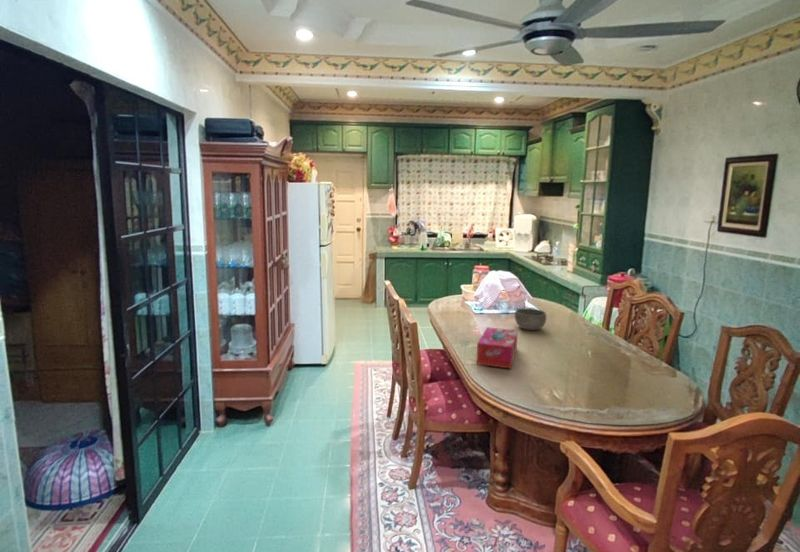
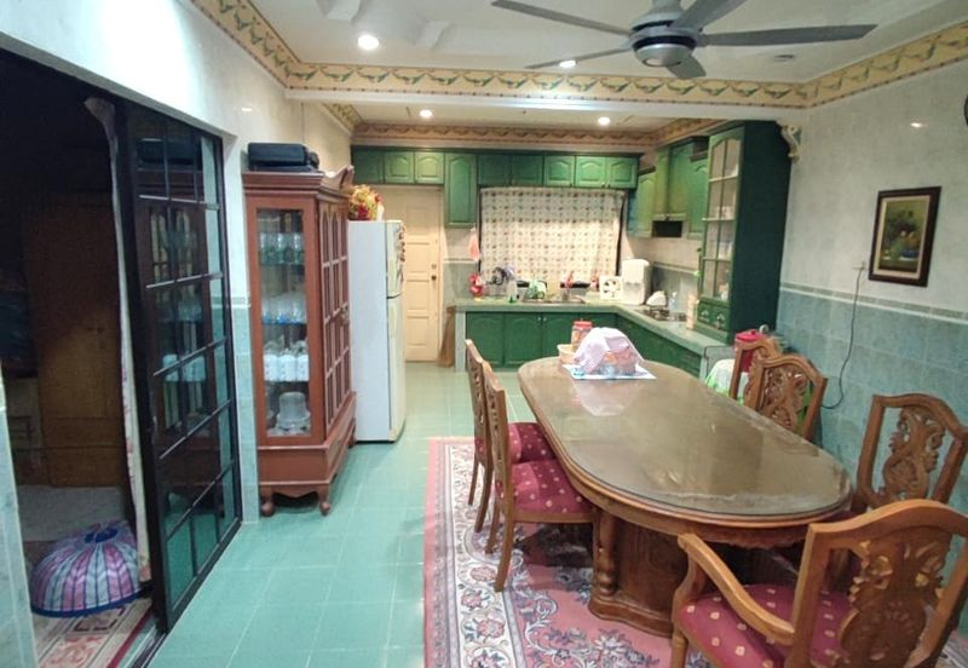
- bowl (530, 319)
- tissue box (498, 346)
